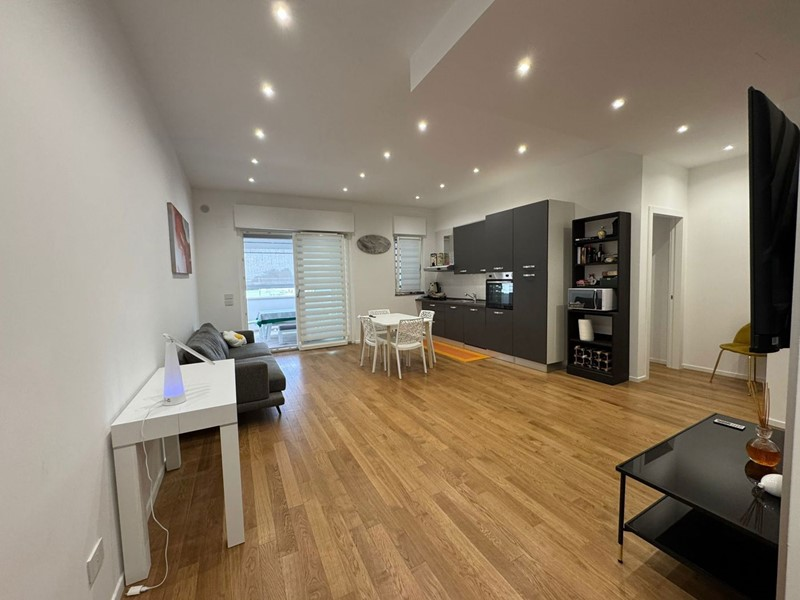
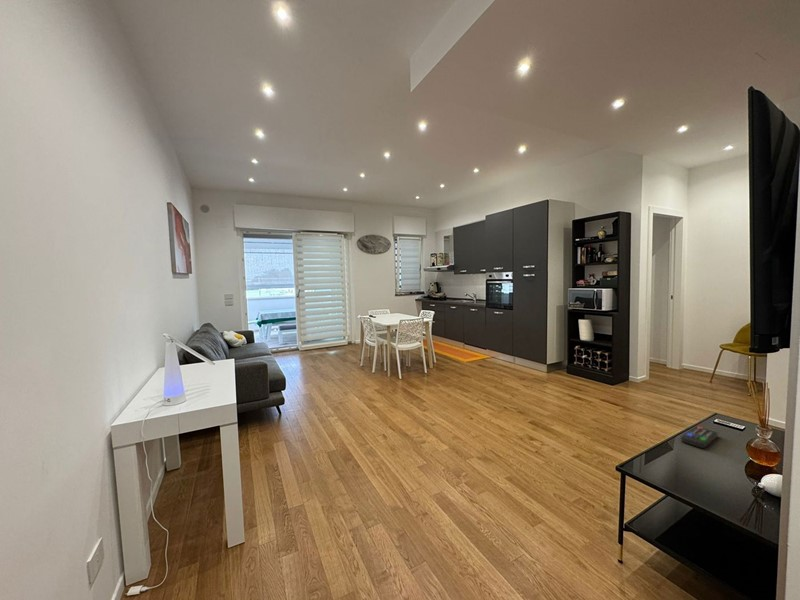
+ remote control (699, 436)
